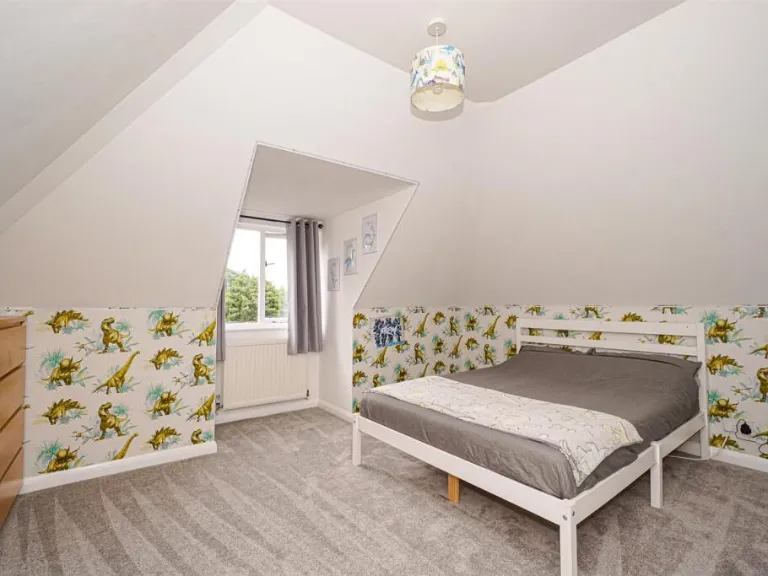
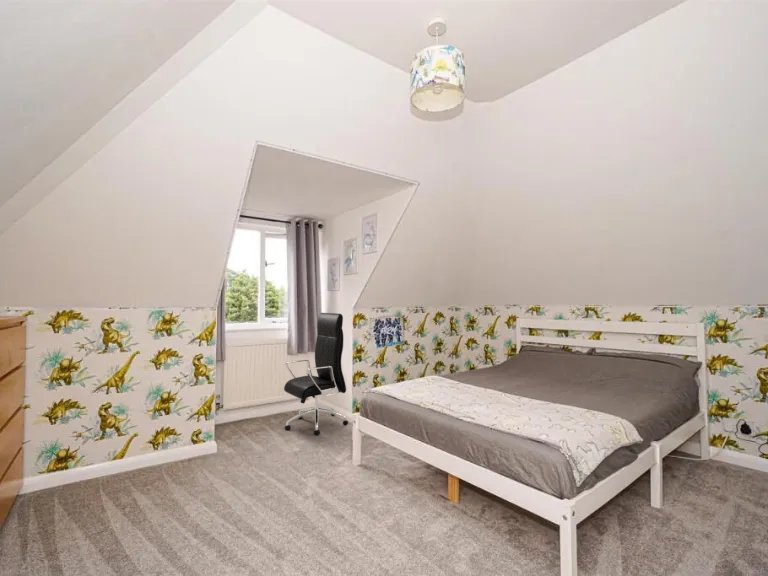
+ office chair (313, 368)
